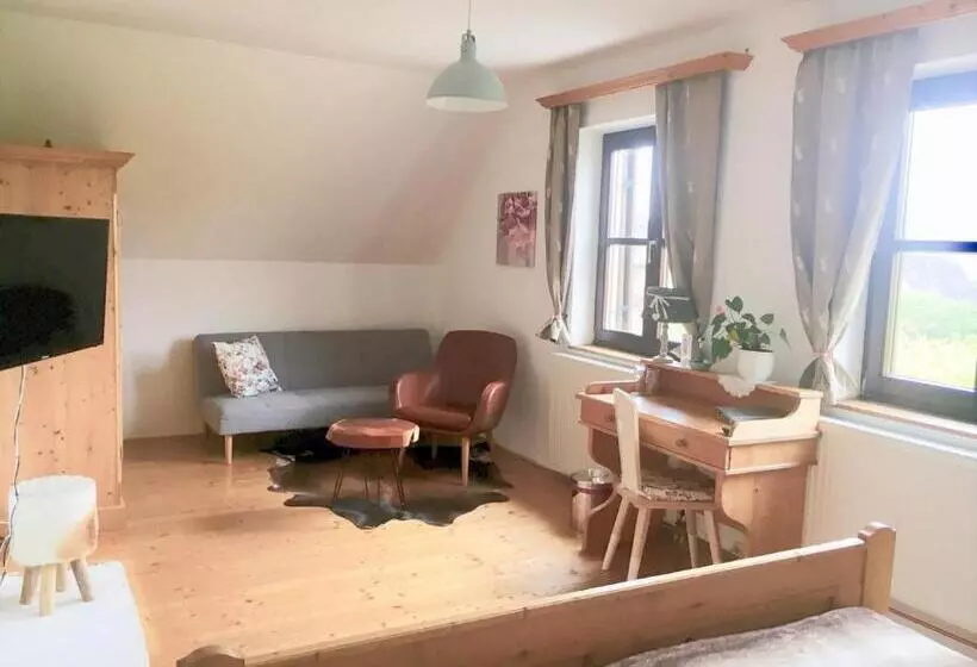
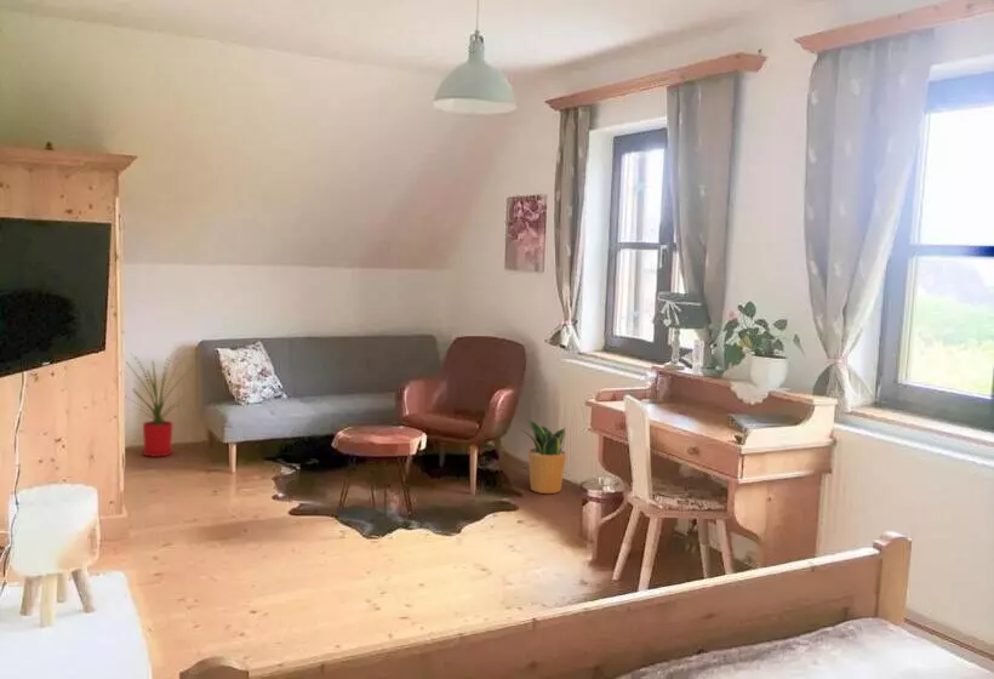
+ house plant (156, 403)
+ potted plant (544, 457)
